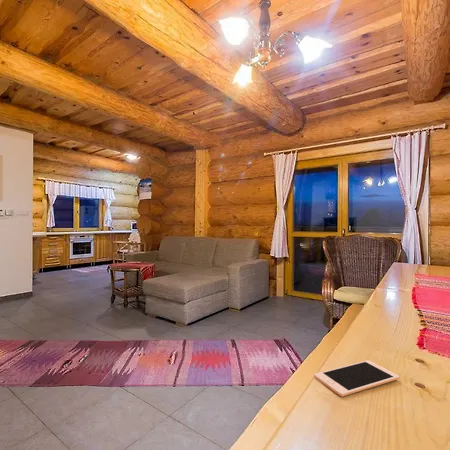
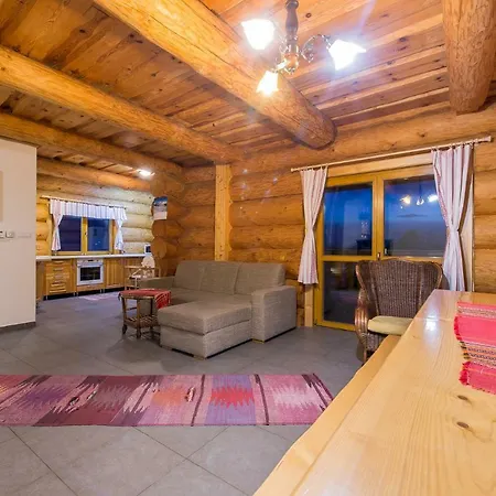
- cell phone (356, 376)
